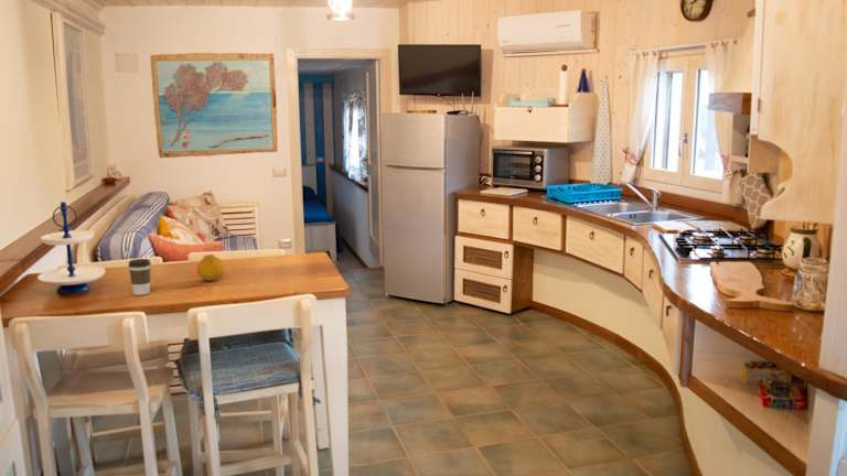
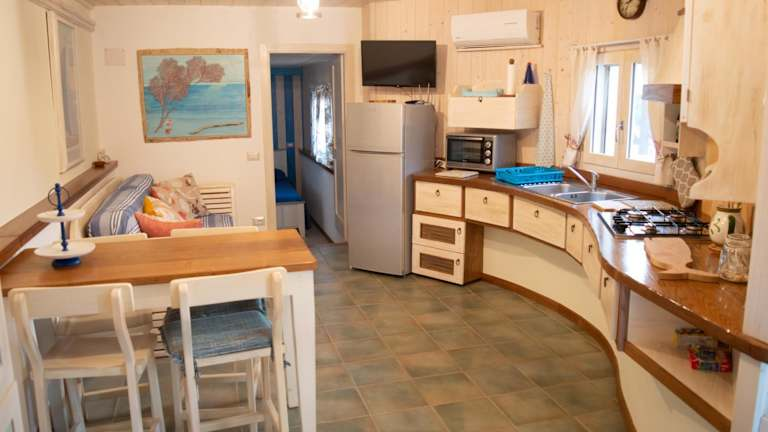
- coffee cup (140, 277)
- fruit (210, 267)
